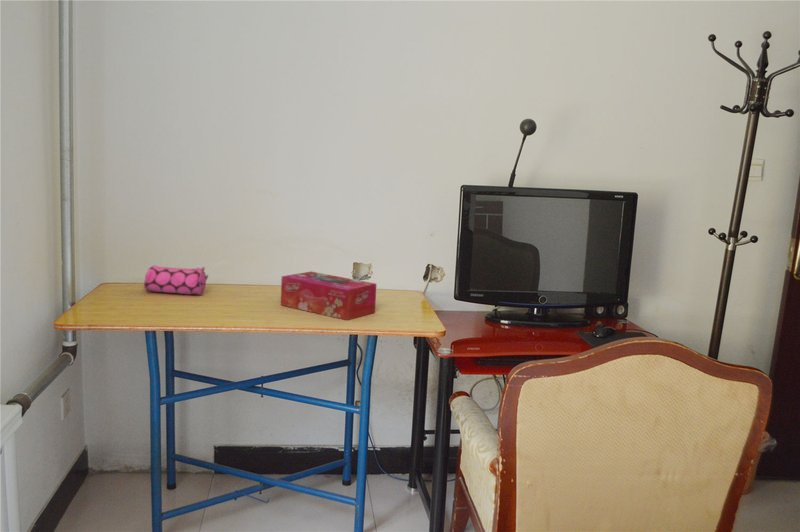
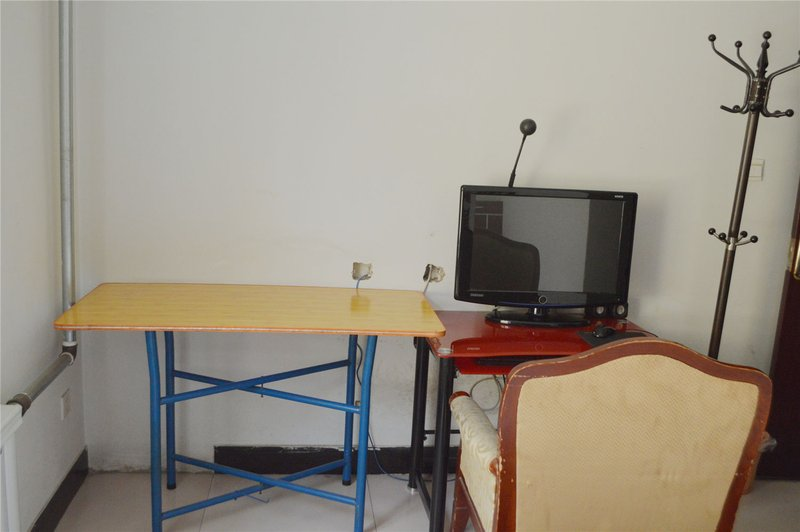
- tissue box (328, 294)
- pencil case (175, 279)
